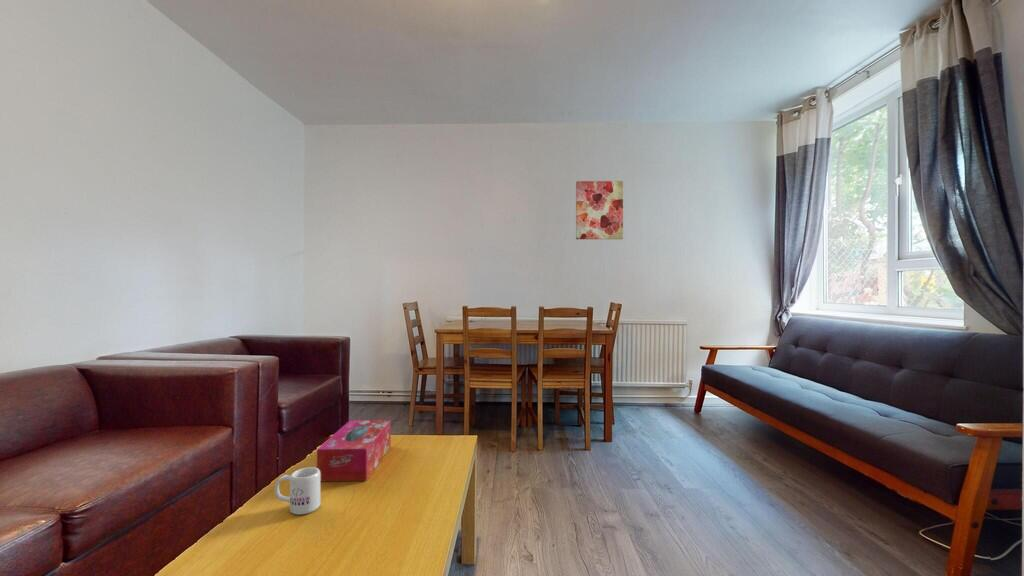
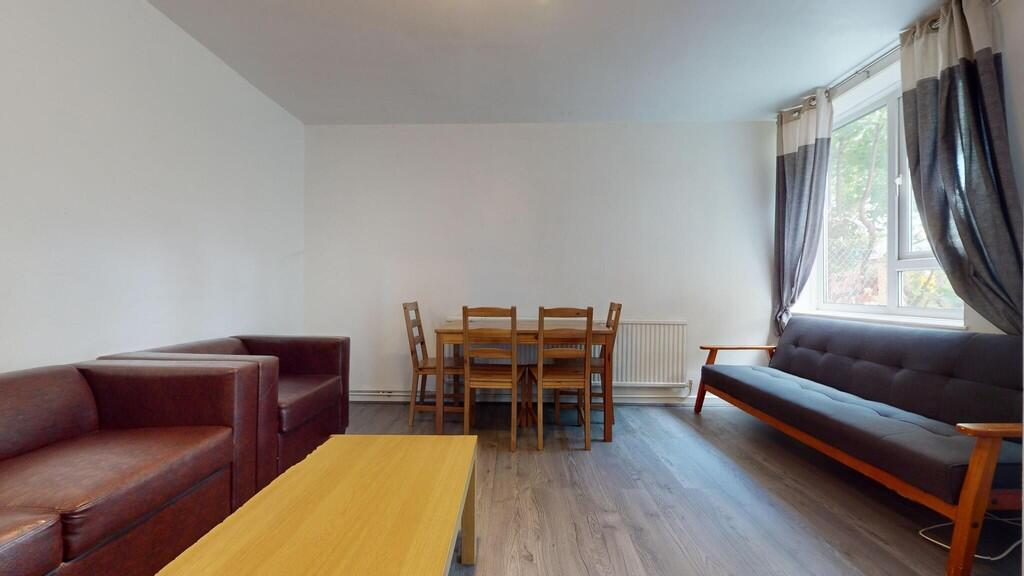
- tissue box (357, 447)
- wall art (599, 210)
- mug (297, 489)
